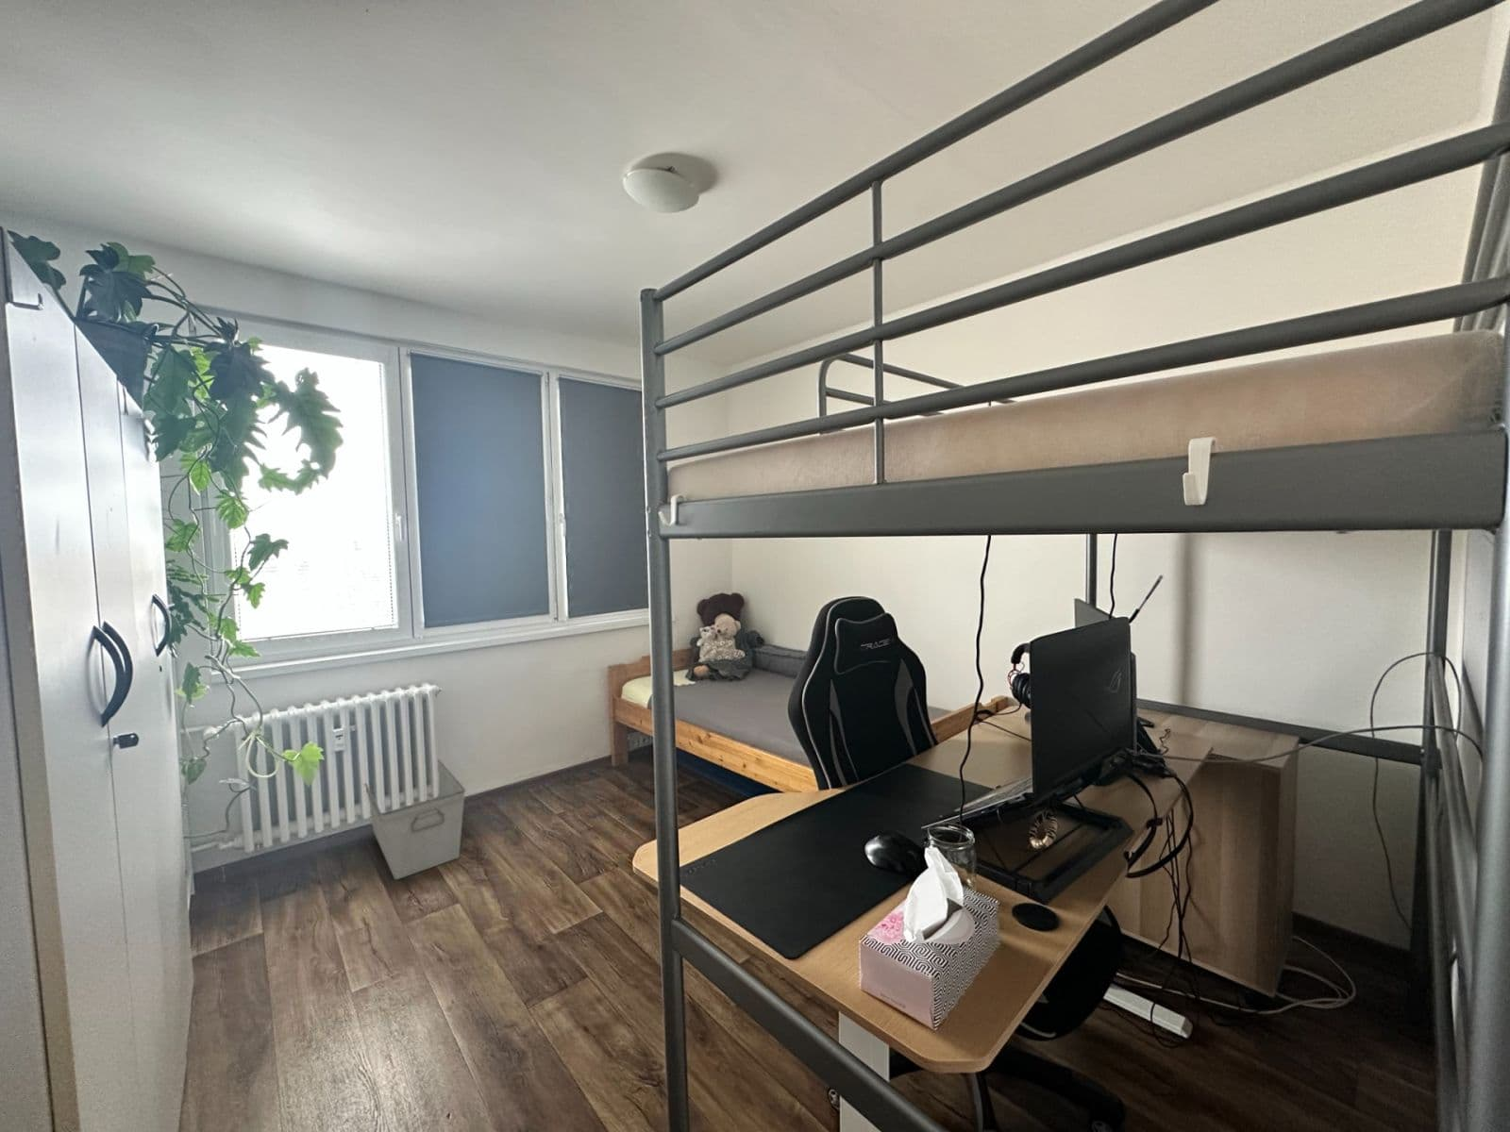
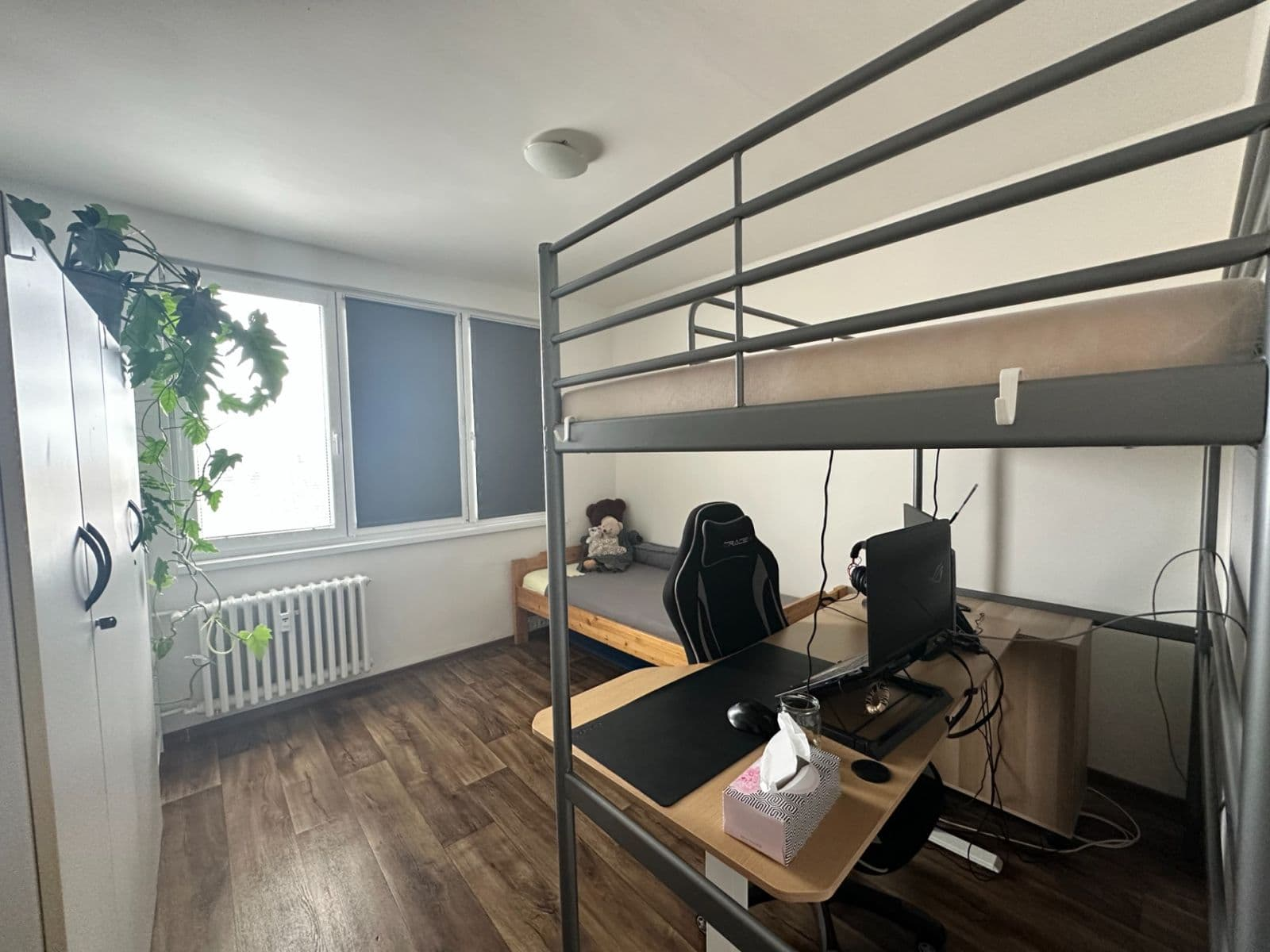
- storage bin (413, 813)
